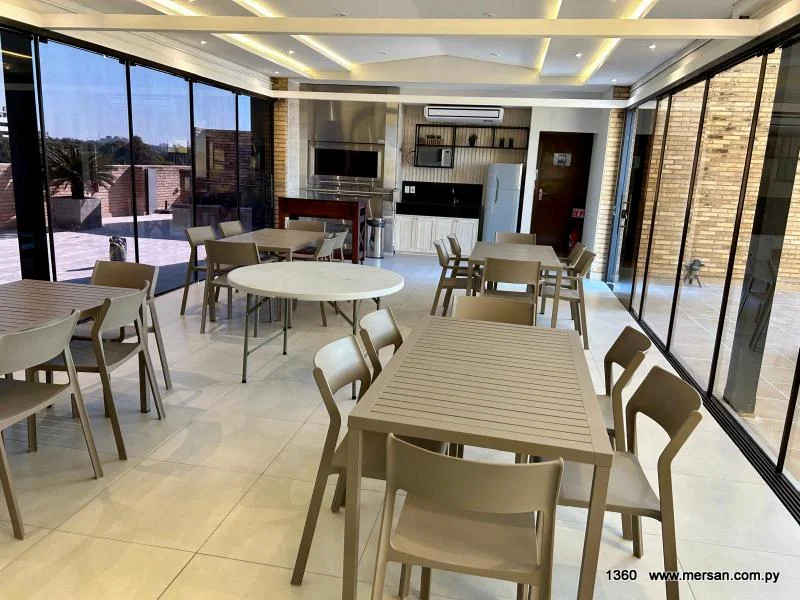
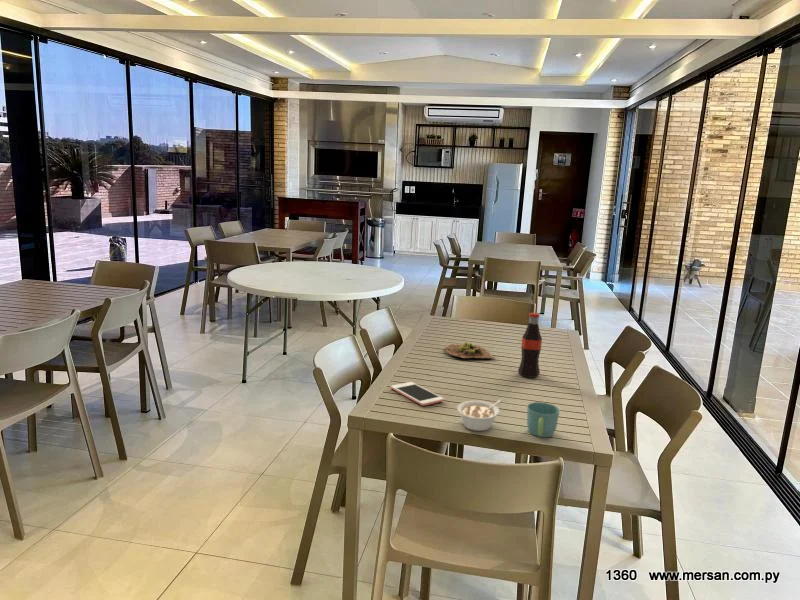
+ cell phone (416, 393)
+ succulent plant (466, 347)
+ bottle (531, 344)
+ legume (478, 414)
+ mug (541, 421)
